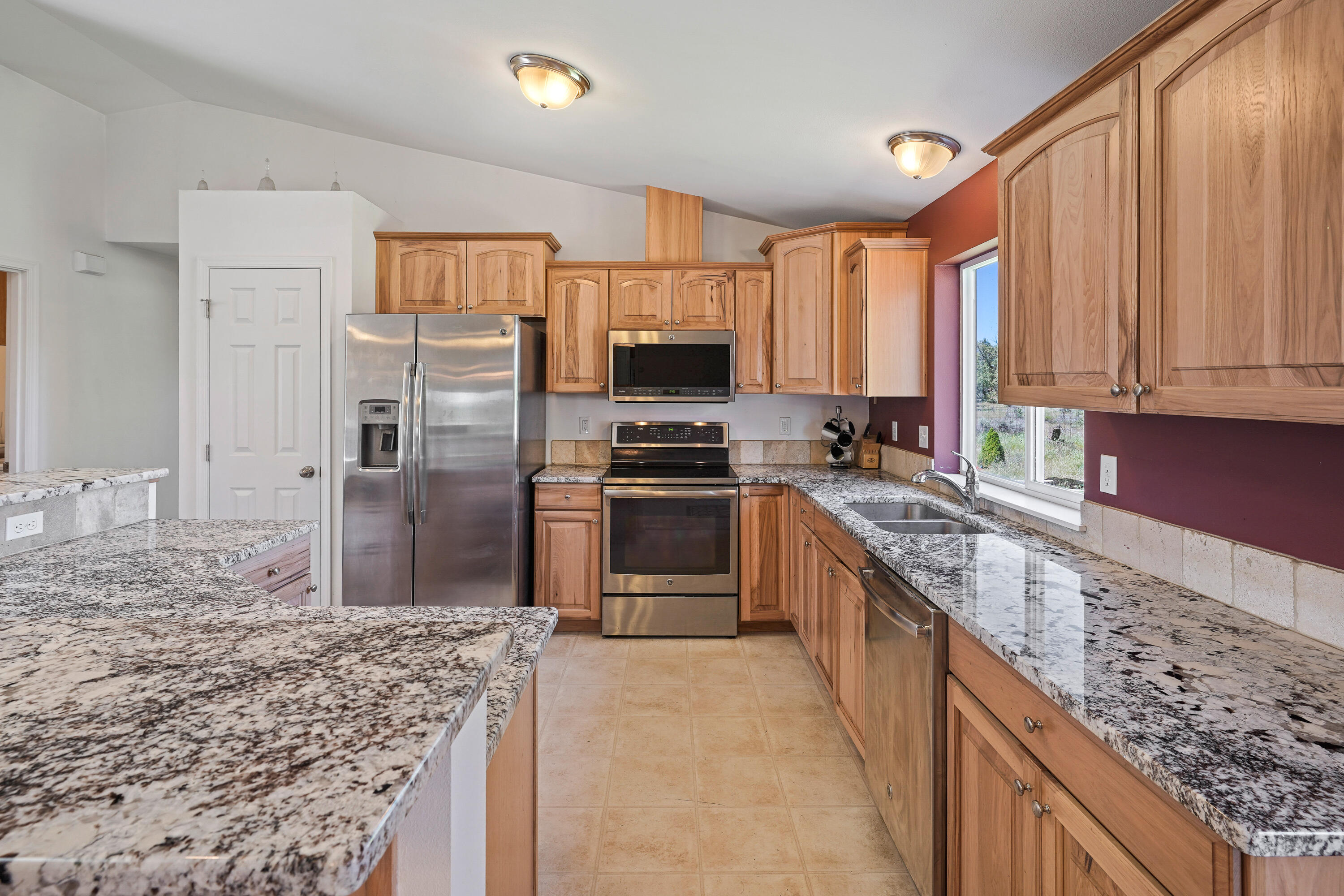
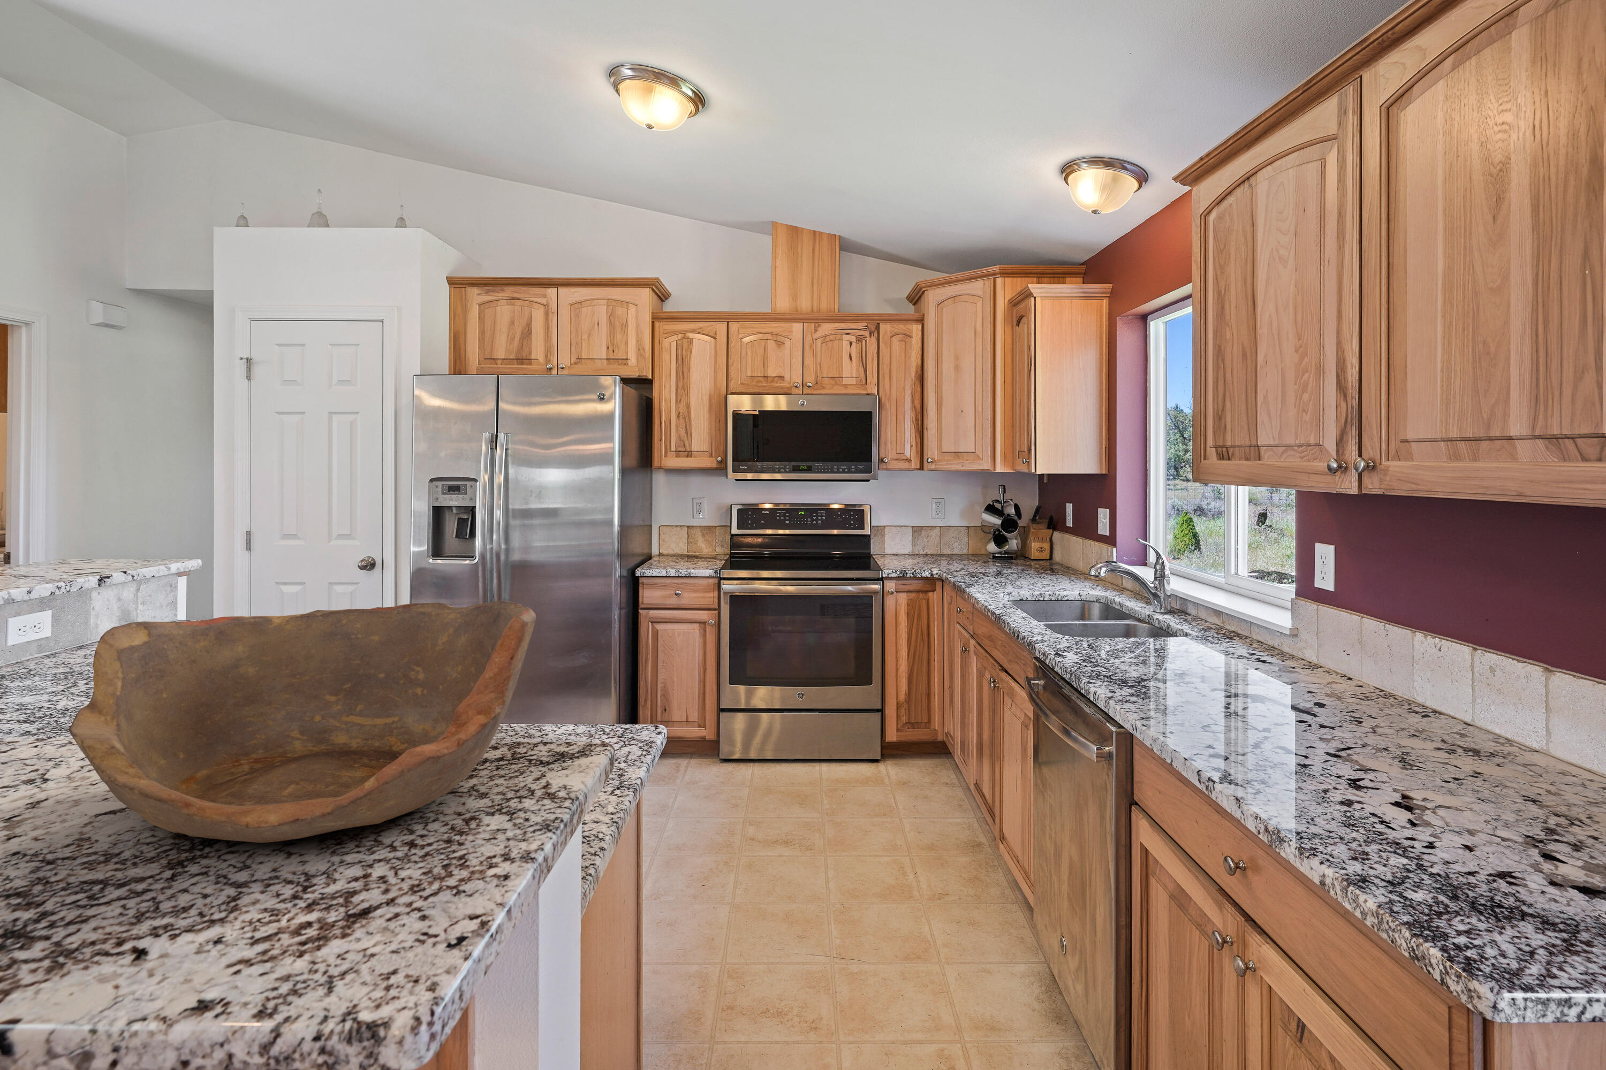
+ bowl (335, 701)
